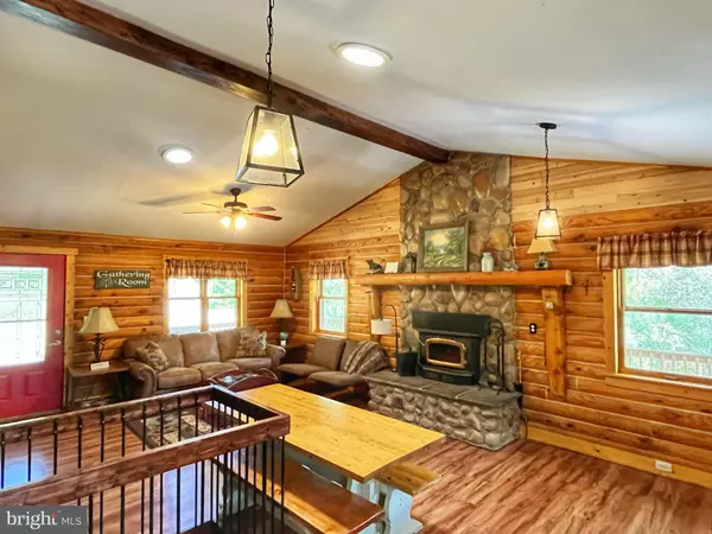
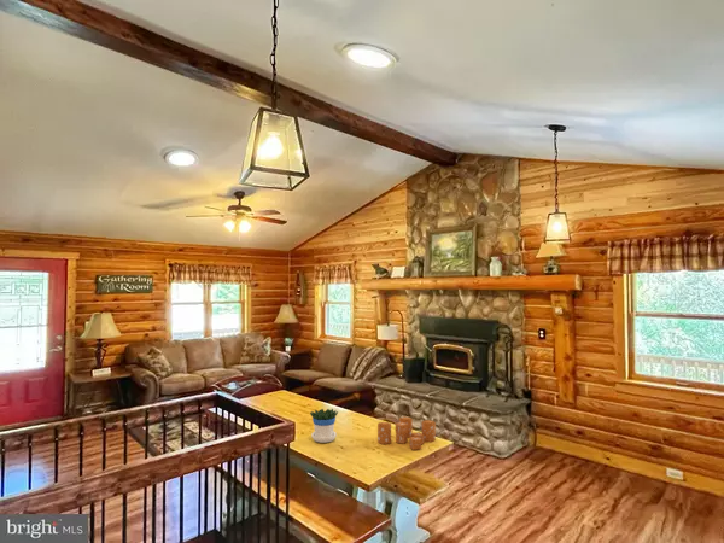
+ candle (407, 432)
+ flowerpot (323, 425)
